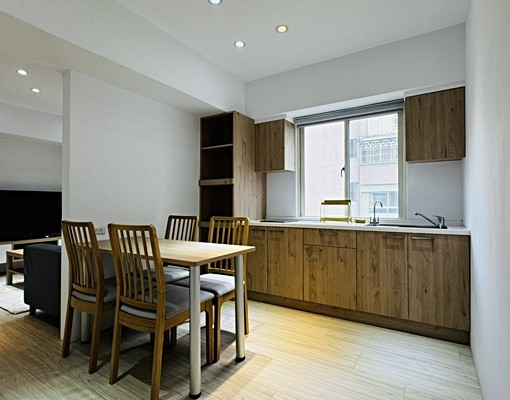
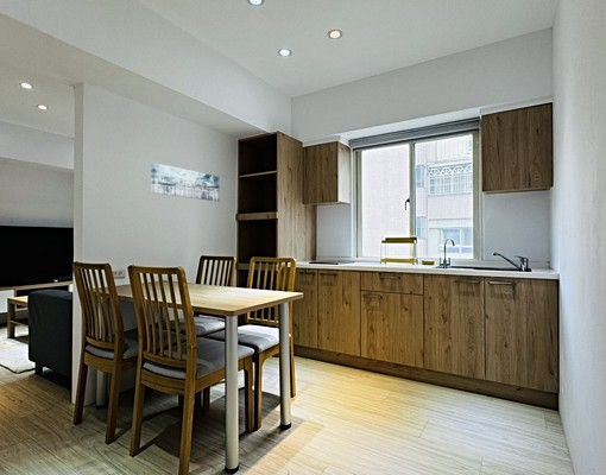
+ wall art (188, 183)
